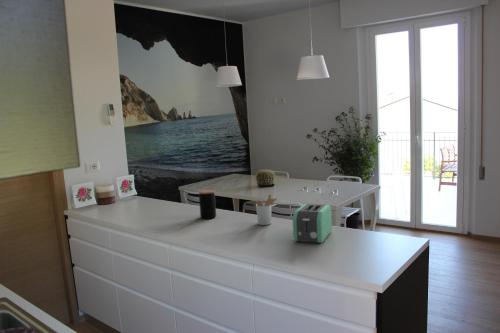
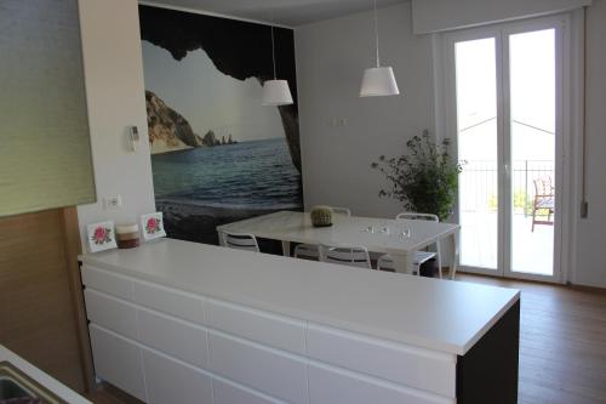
- toaster (312, 222)
- coffee jar (207, 204)
- utensil holder (266, 209)
